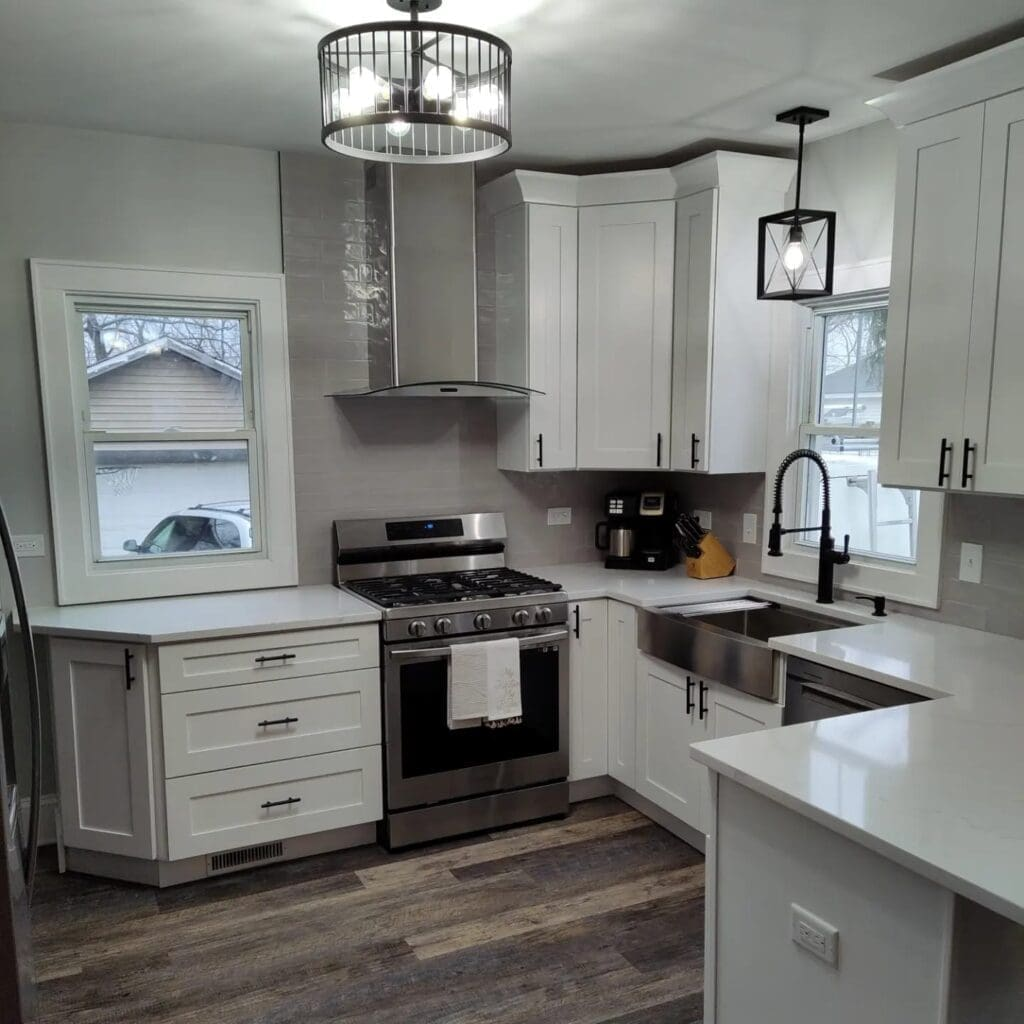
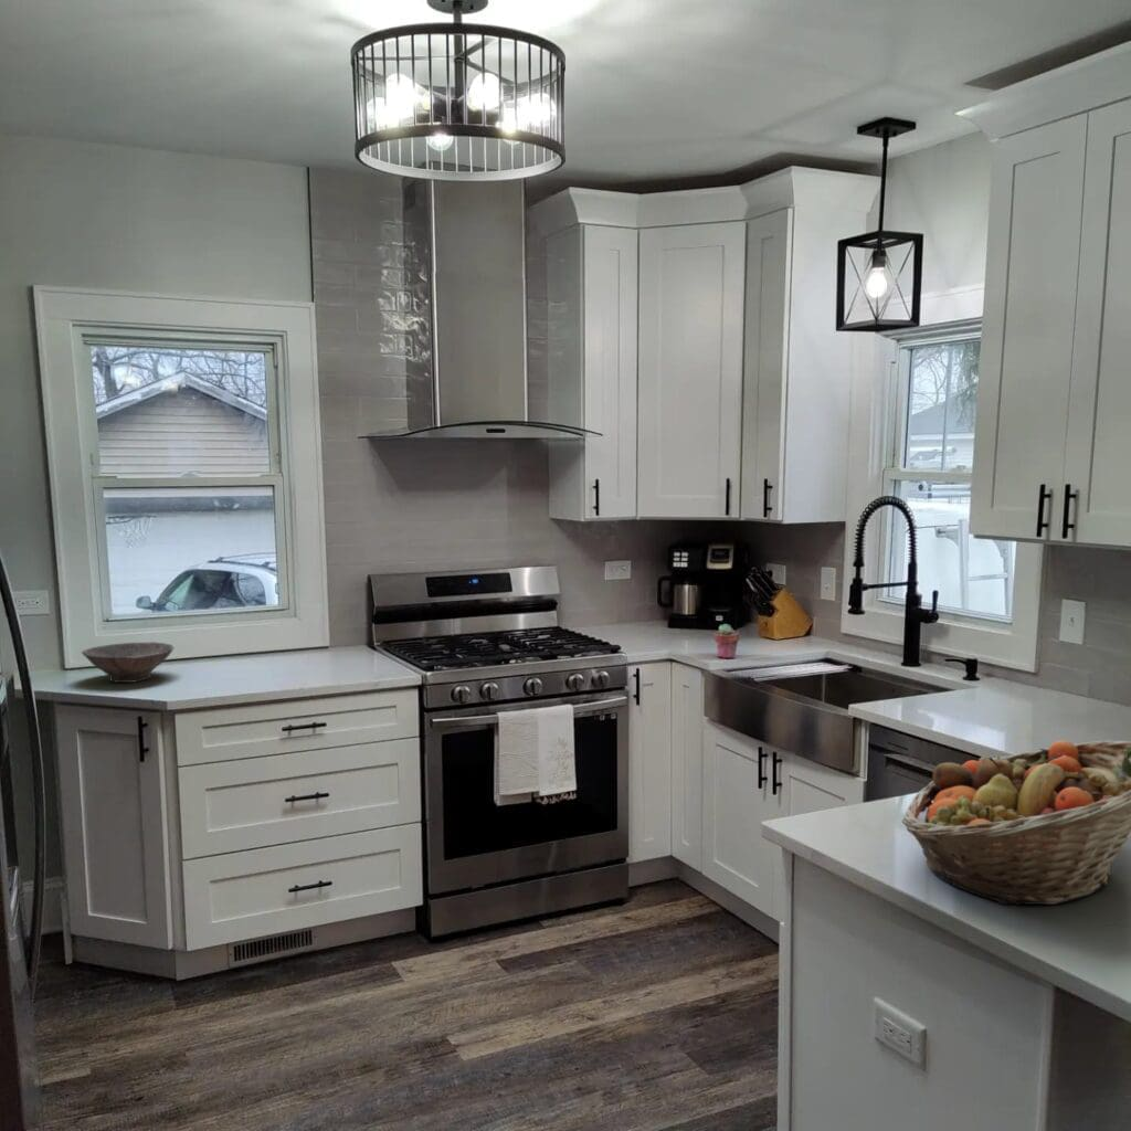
+ bowl (129, 663)
+ potted succulent (726, 640)
+ fruit basket (1030, 807)
